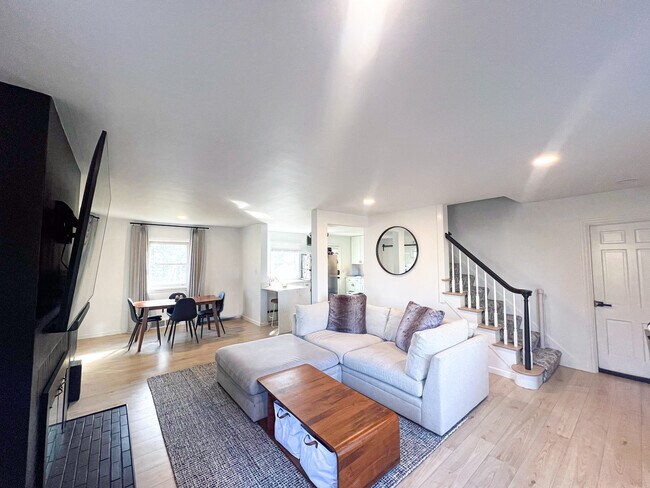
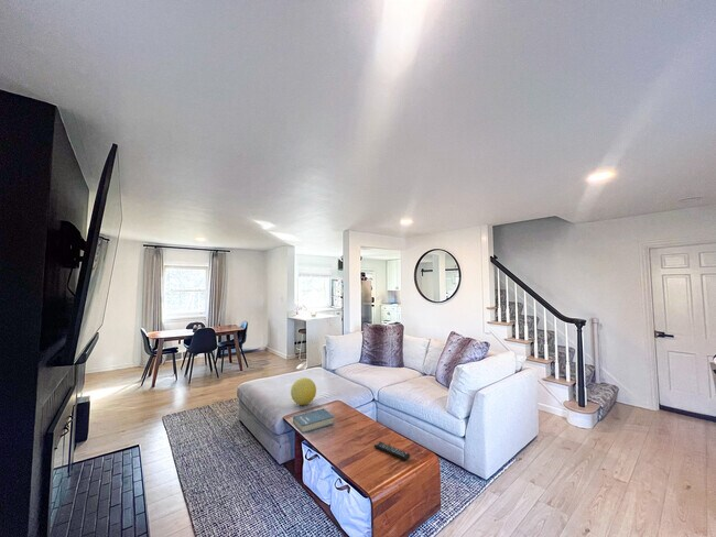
+ decorative ball (303, 391)
+ remote control (391, 450)
+ book (313, 419)
